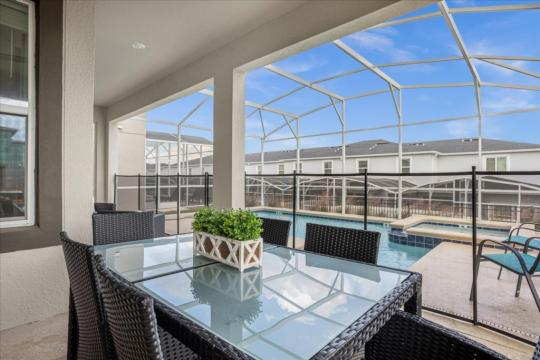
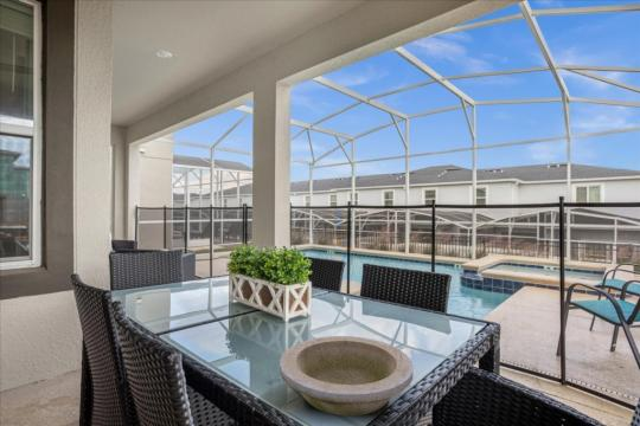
+ bowl (345, 374)
